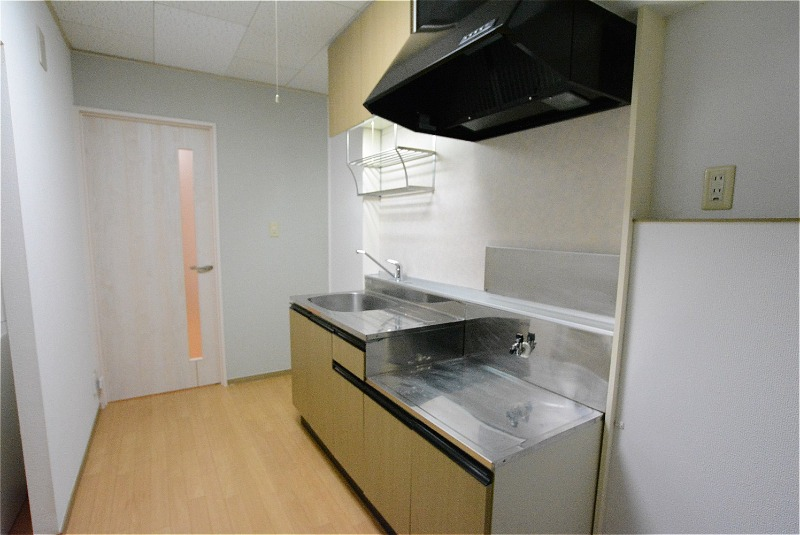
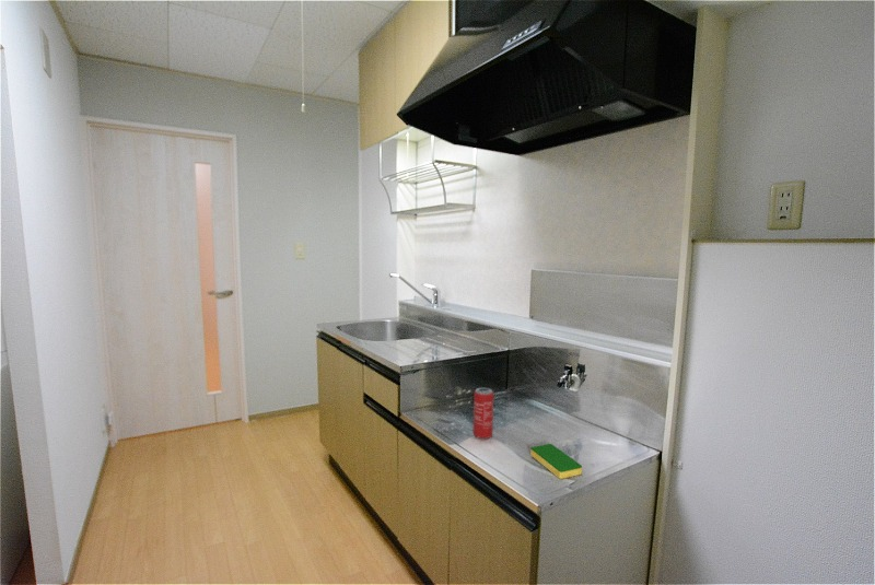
+ beverage can (483, 412)
+ dish sponge (555, 459)
